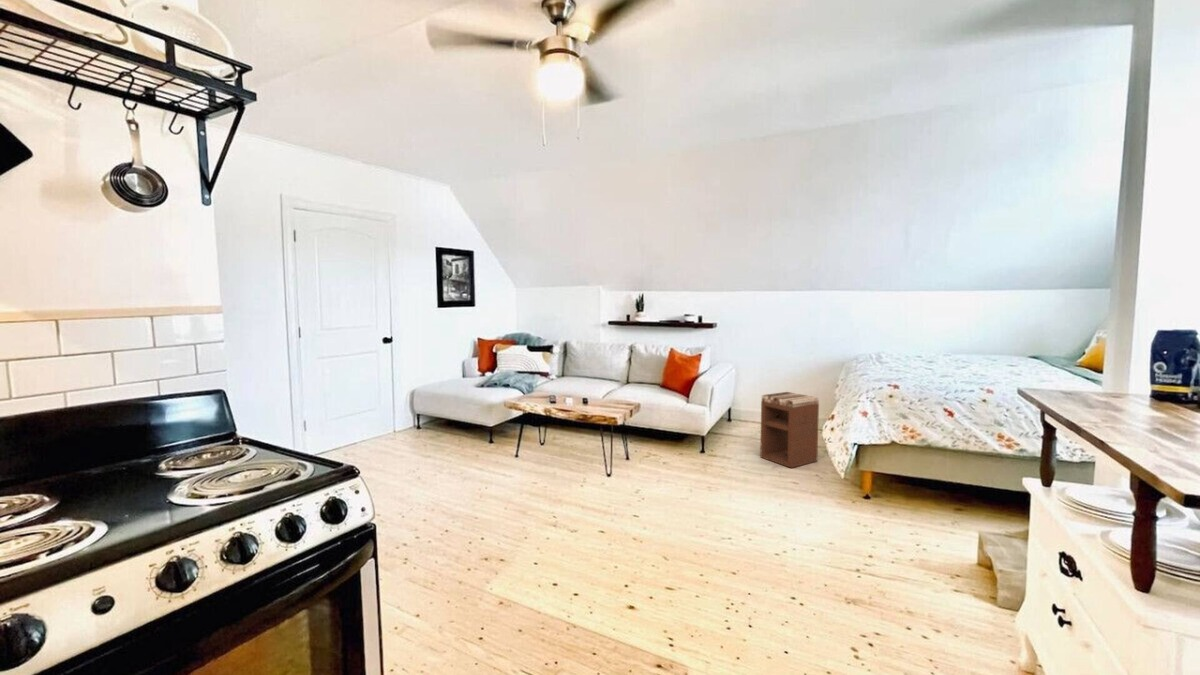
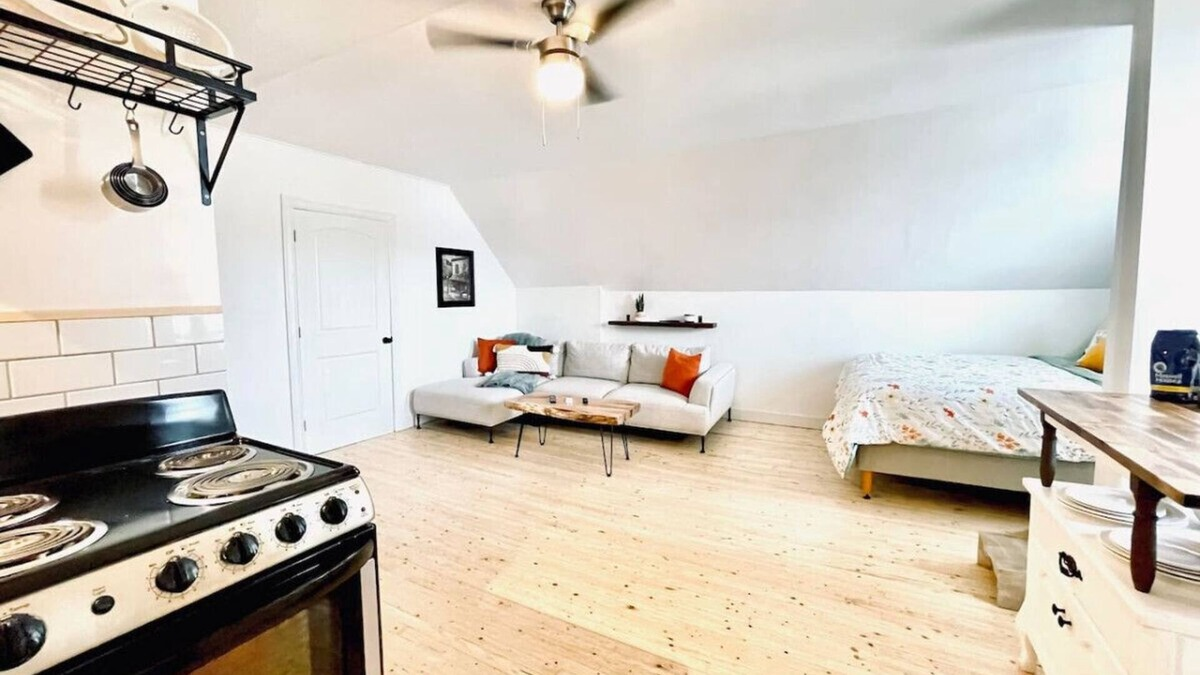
- nightstand (789, 427)
